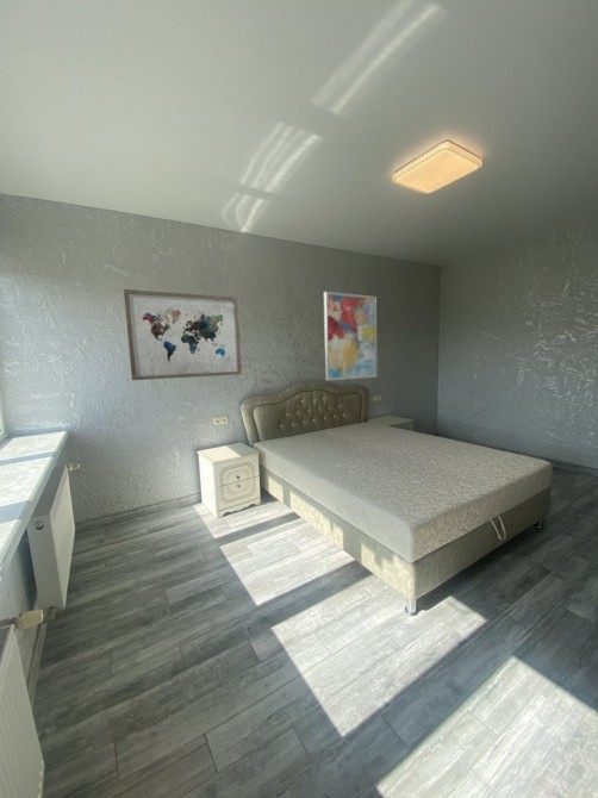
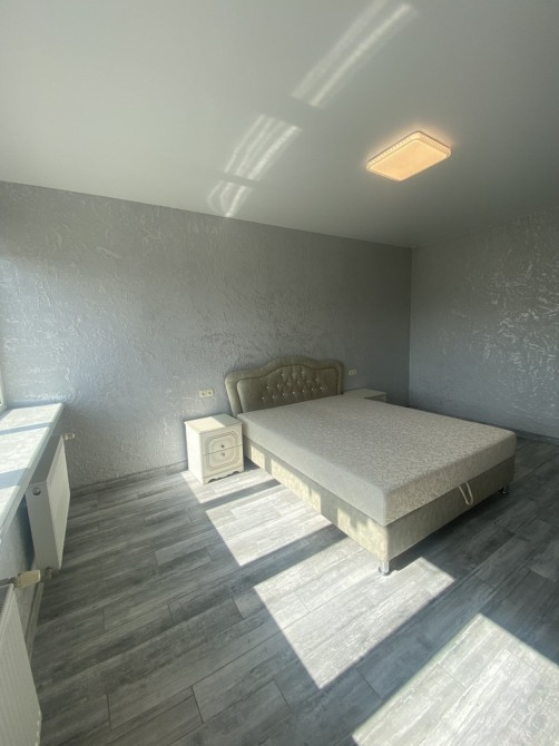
- wall art (351, 337)
- wall art (187, 336)
